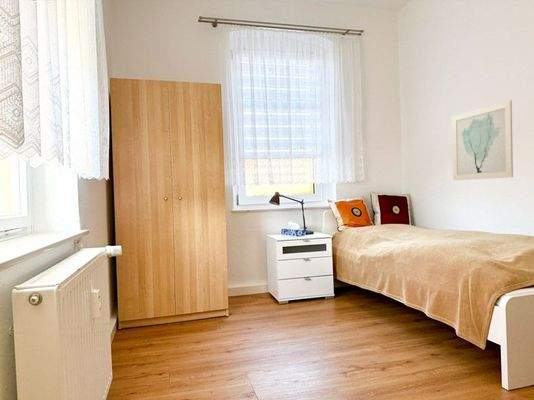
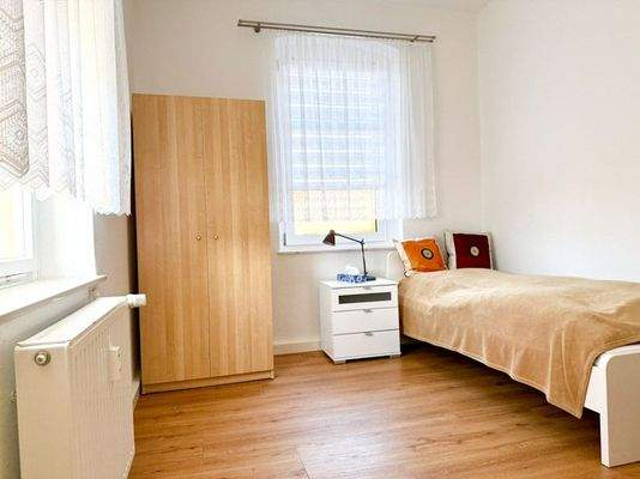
- wall art (479, 144)
